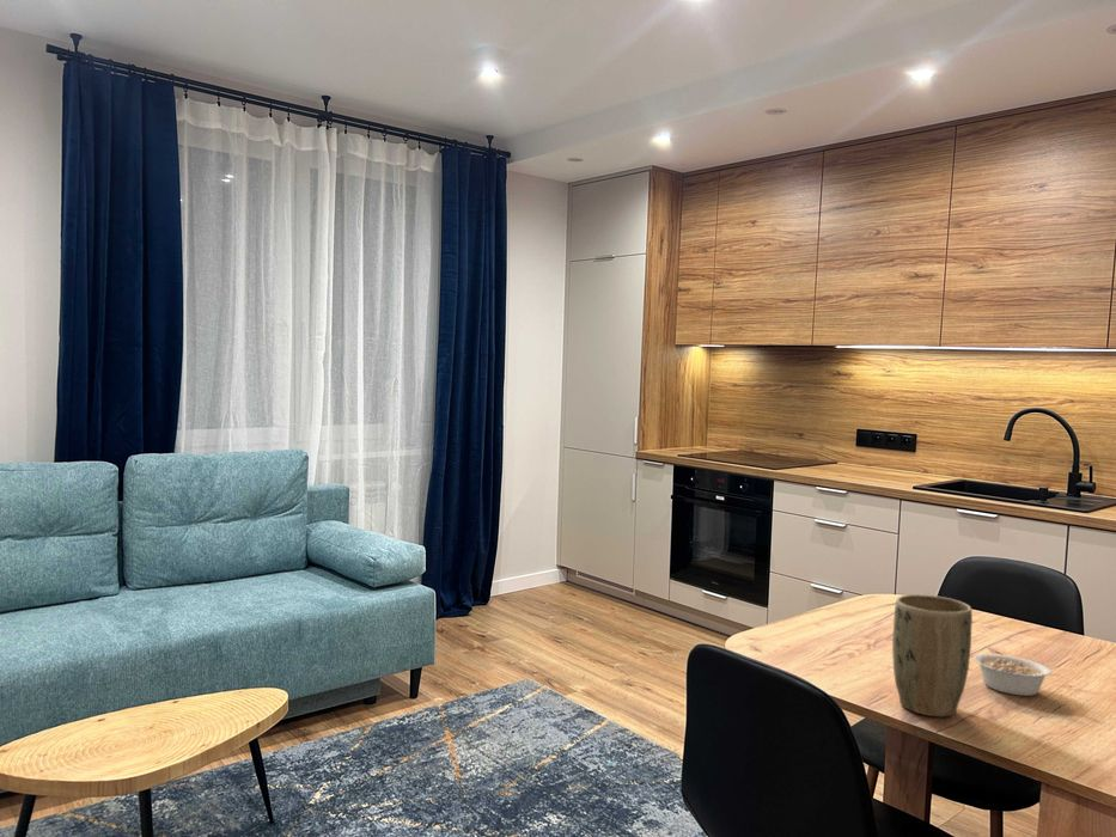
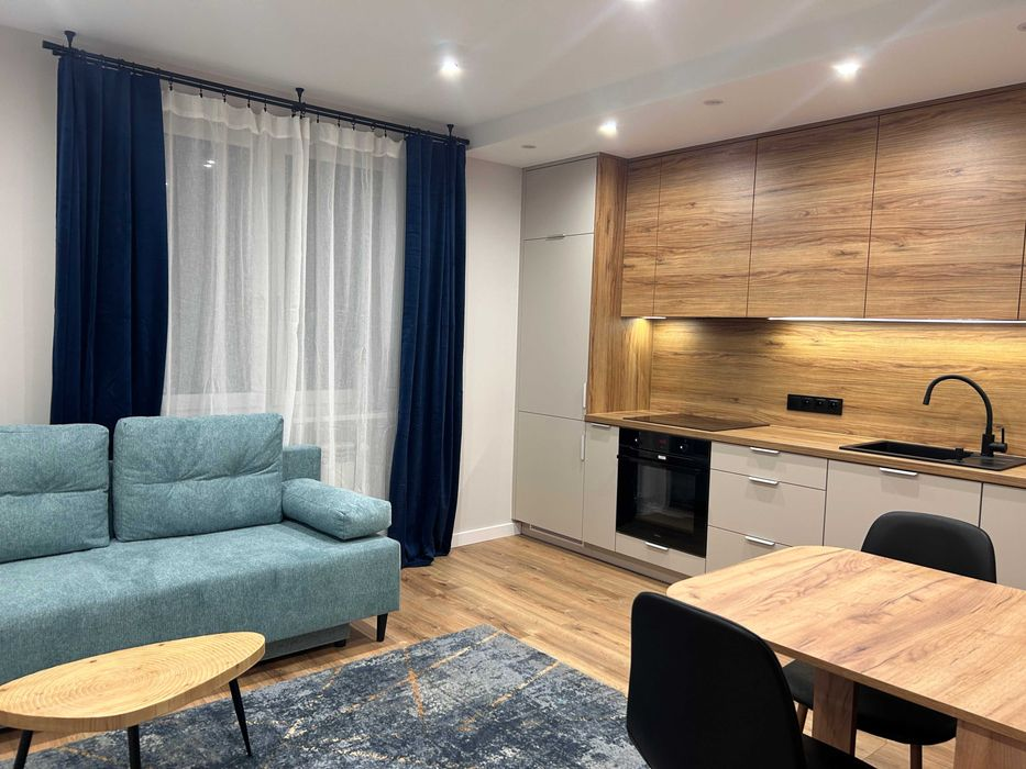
- legume (1014, 673)
- plant pot (931, 654)
